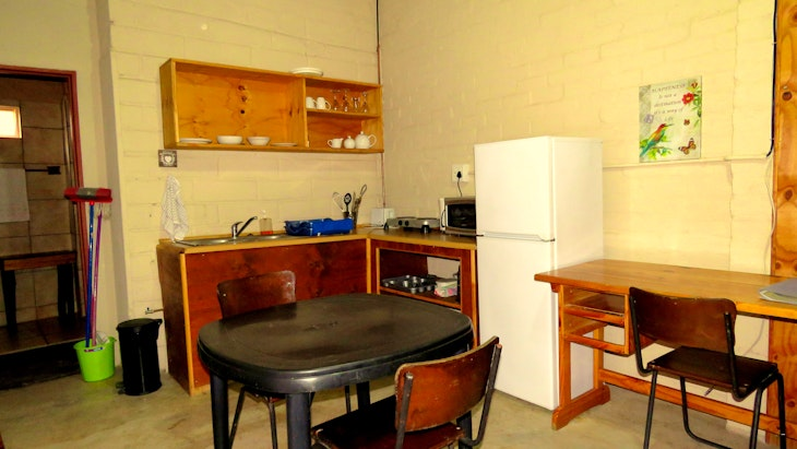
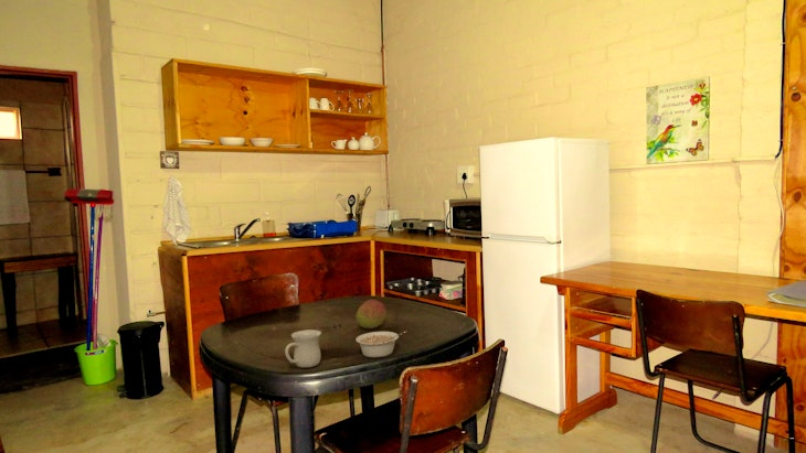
+ legume (379, 343)
+ mug (301, 350)
+ fruit (371, 314)
